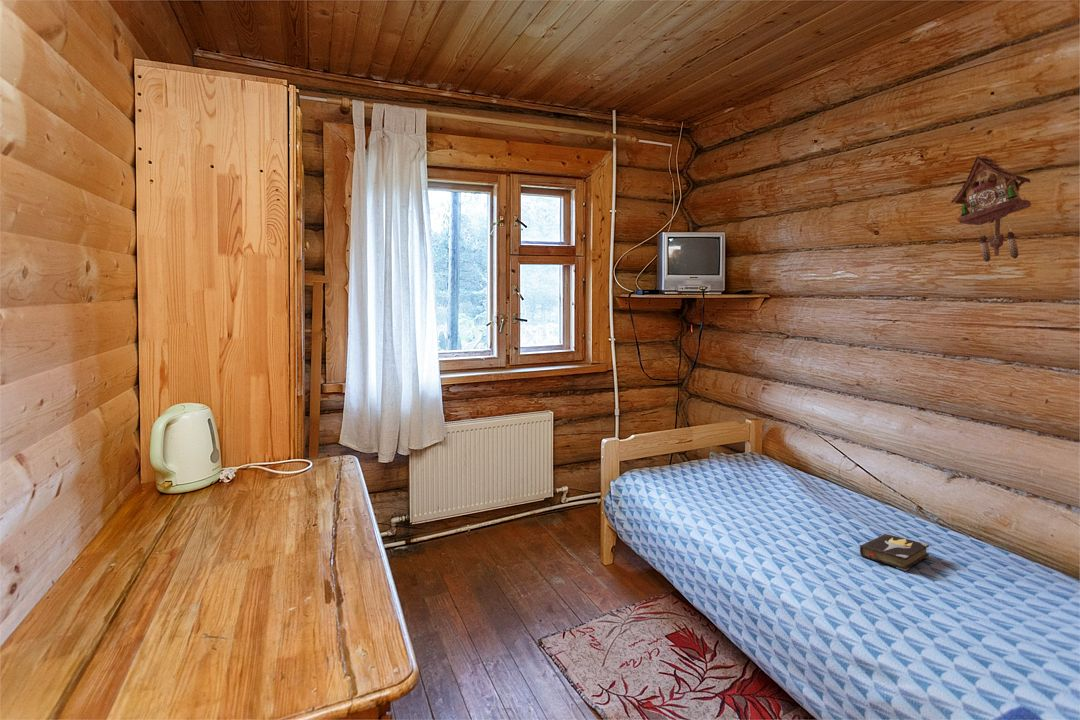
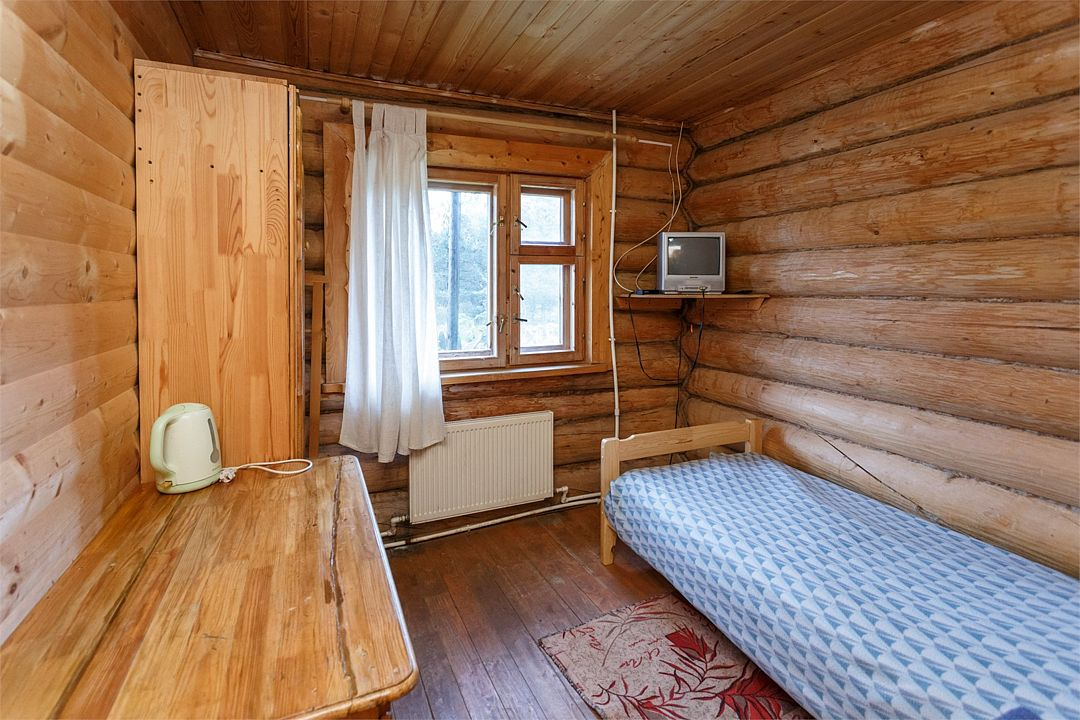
- hardback book (894, 549)
- cuckoo clock (988, 208)
